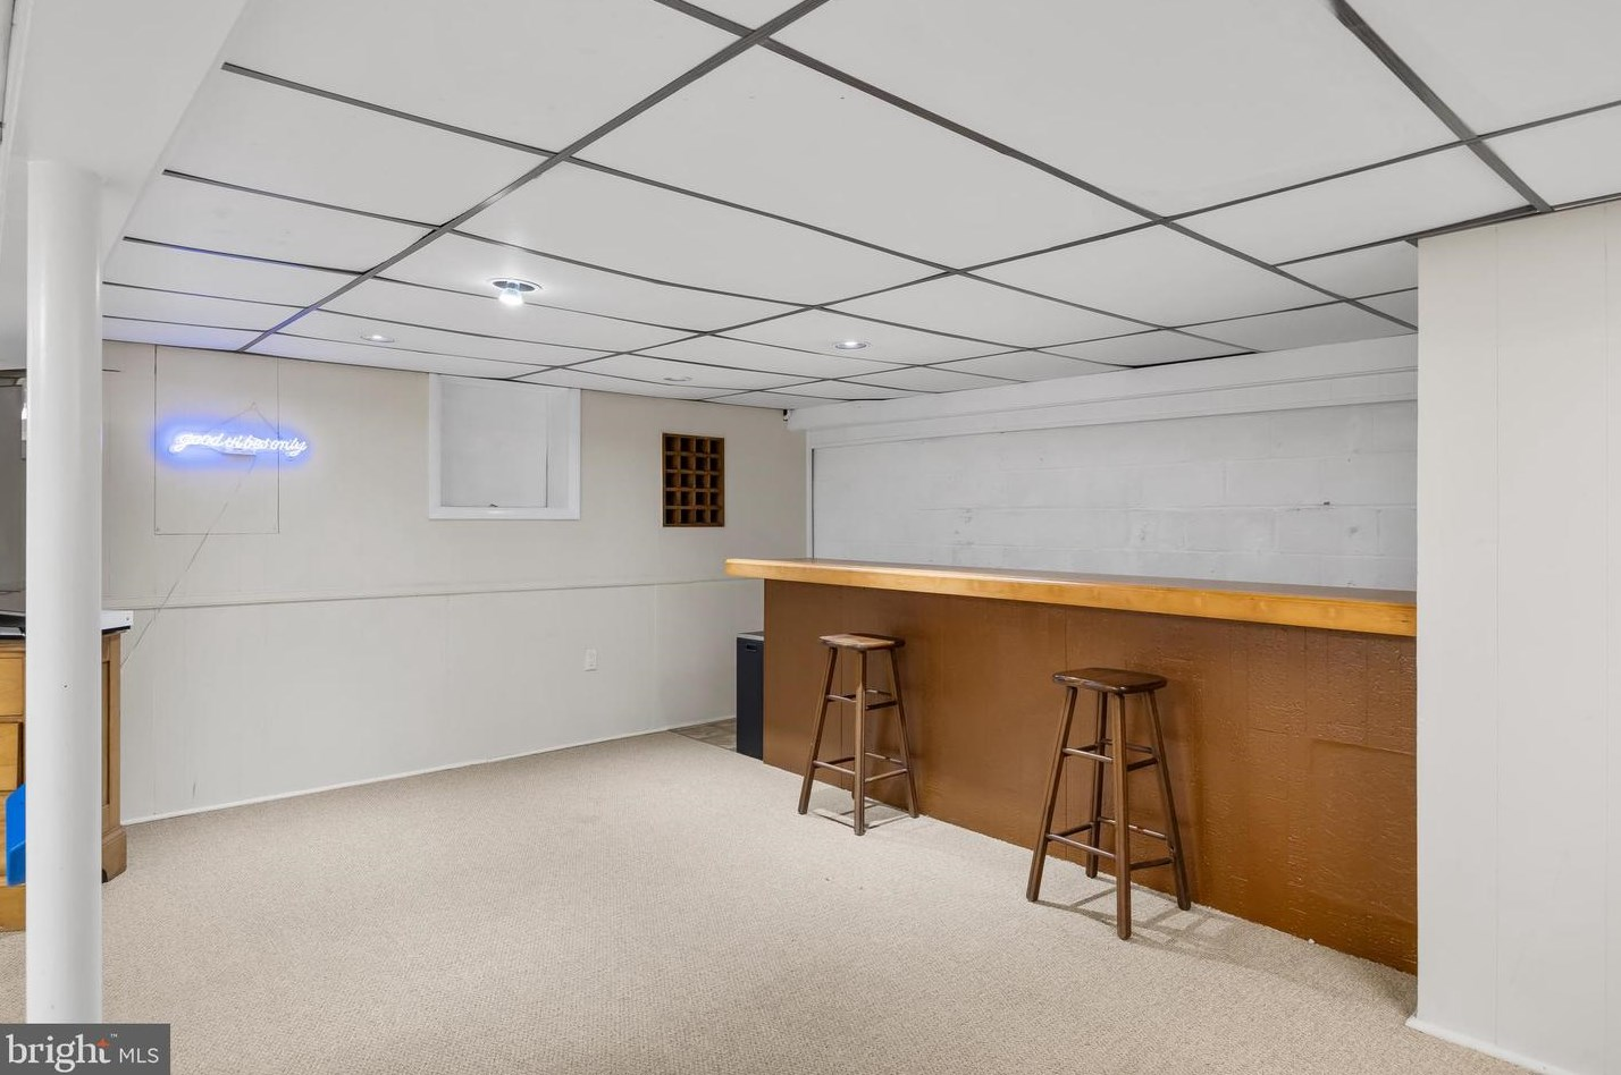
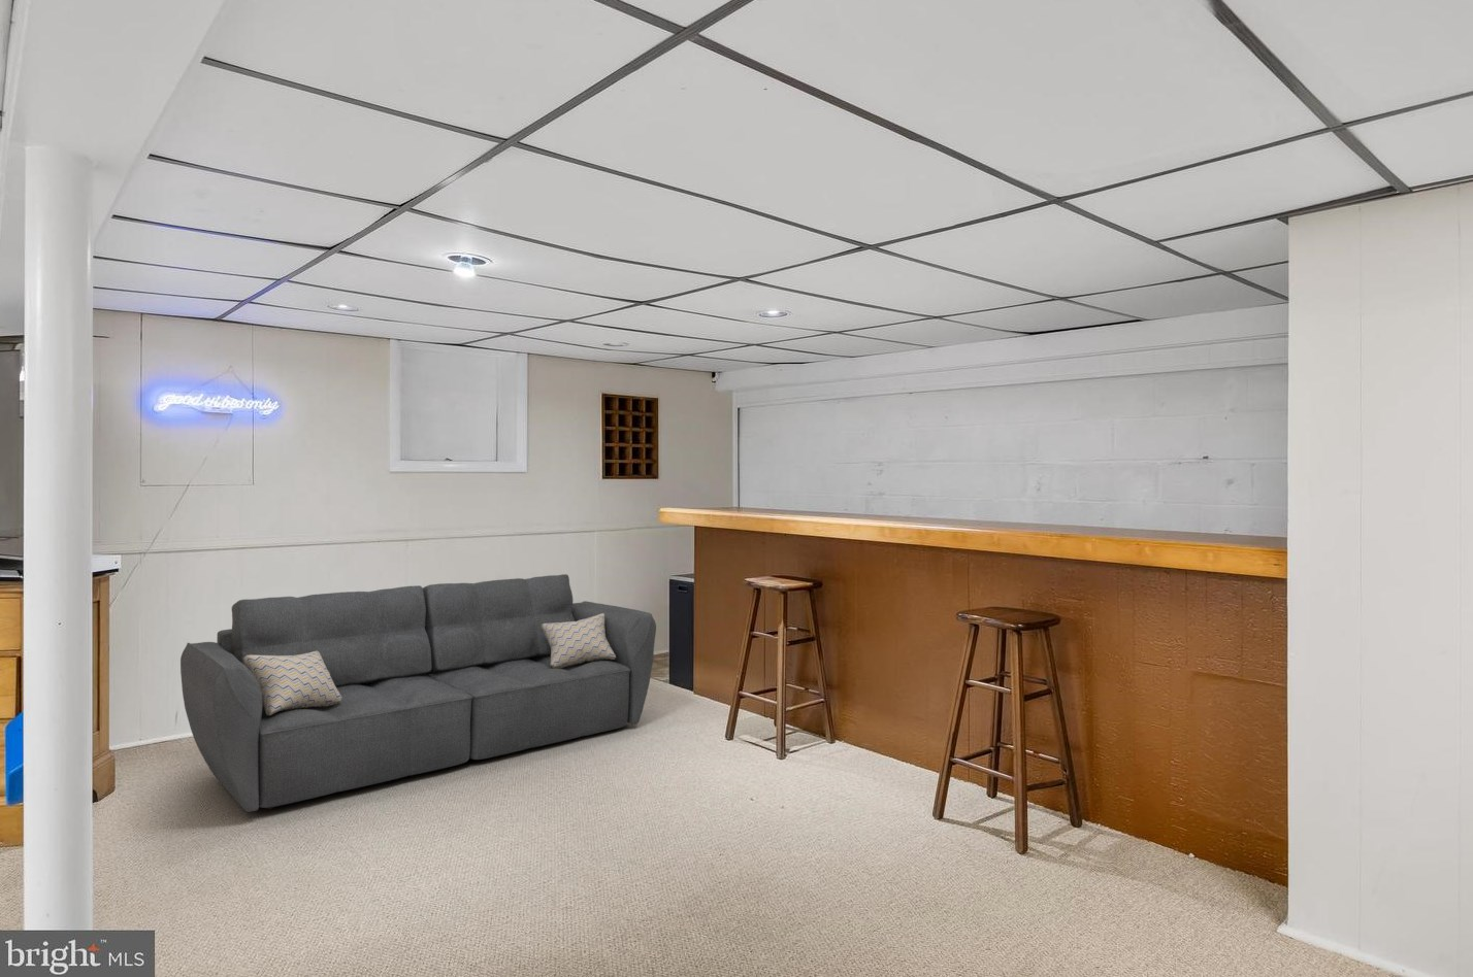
+ sofa (440, 667)
